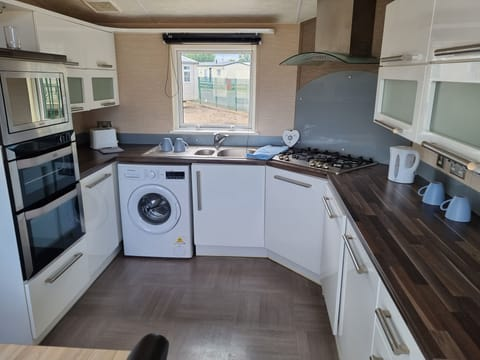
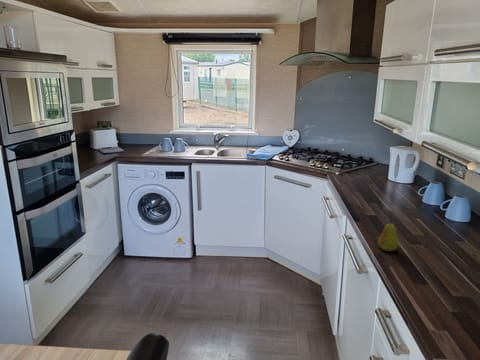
+ fruit (389, 234)
